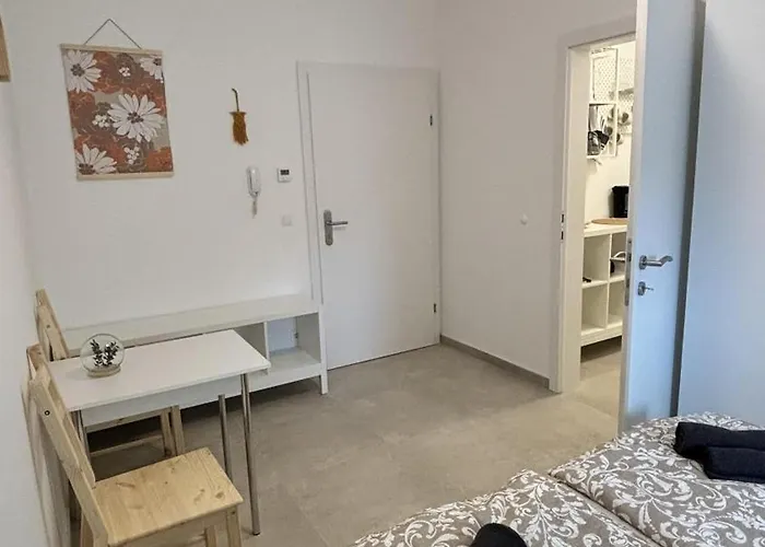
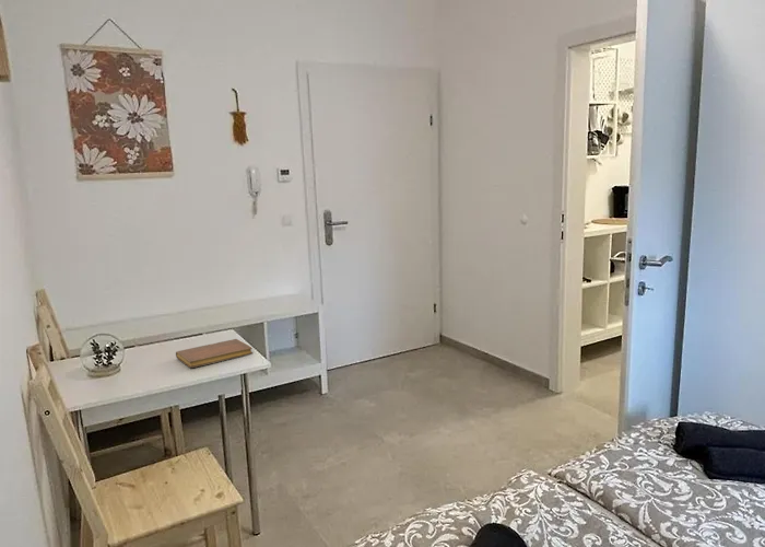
+ notebook (214, 352)
